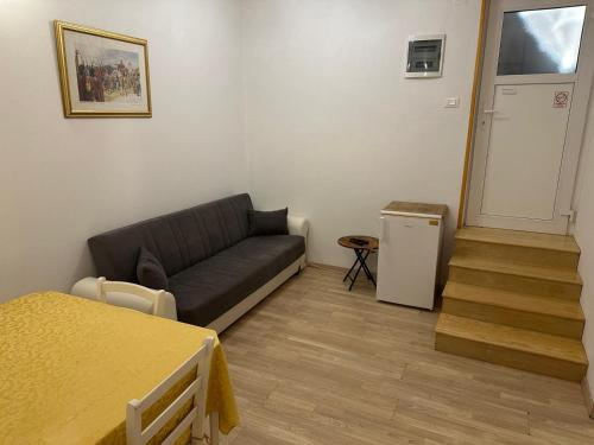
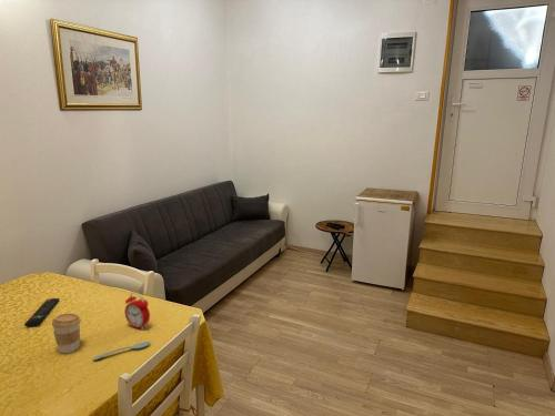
+ coffee cup (67, 332)
+ remote control (43, 311)
+ spoon (122, 348)
+ alarm clock (137, 310)
